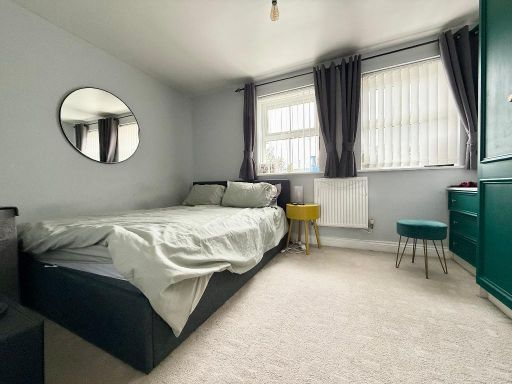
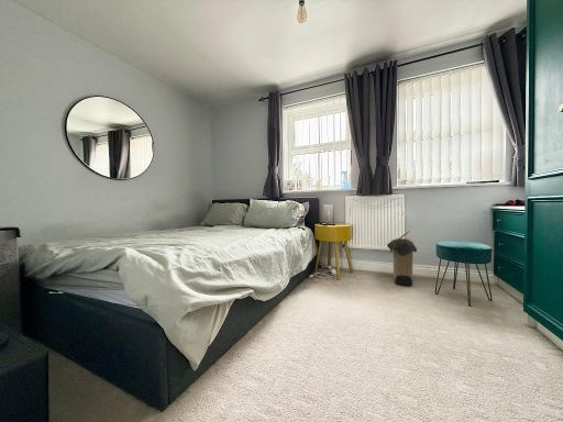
+ laundry hamper (400, 254)
